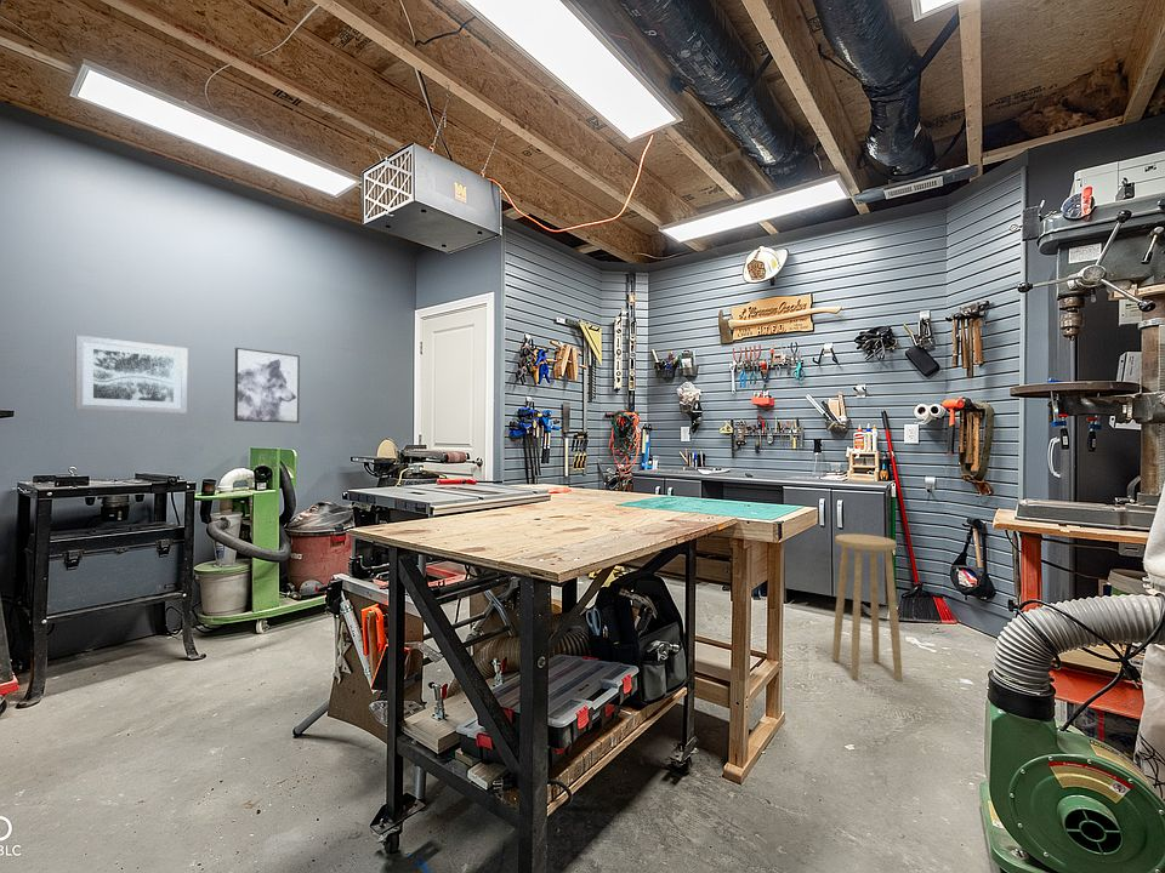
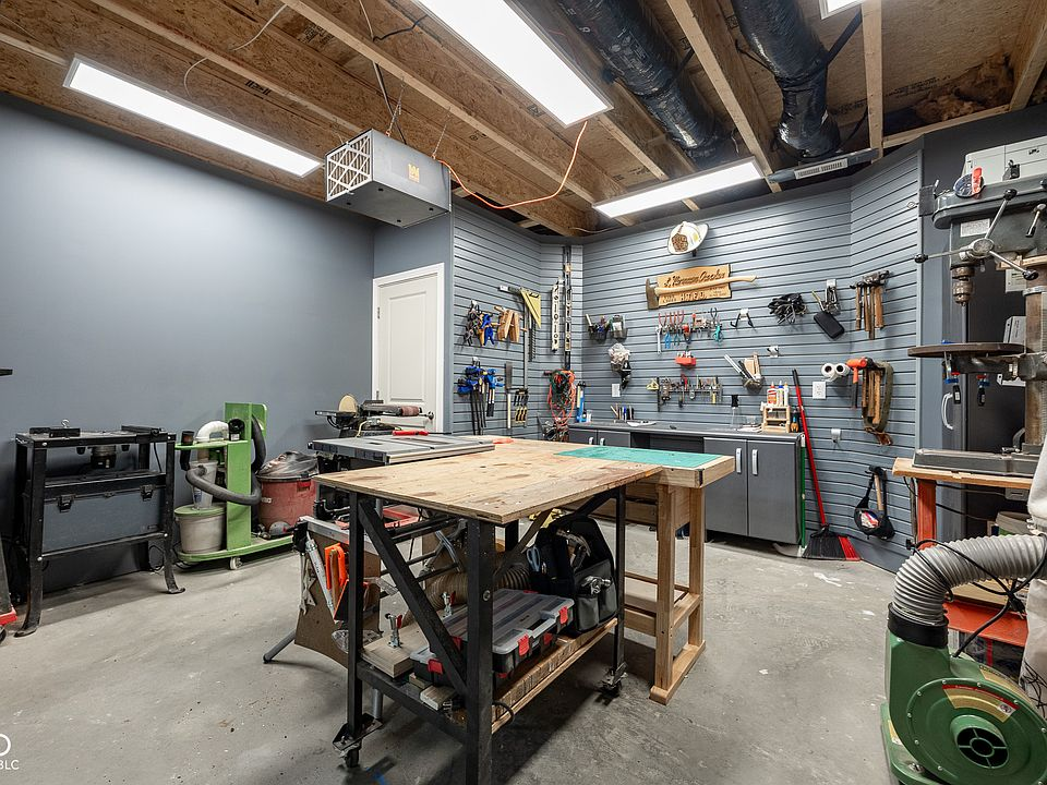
- stool (859, 604)
- wall art (268, 387)
- wall art (133, 376)
